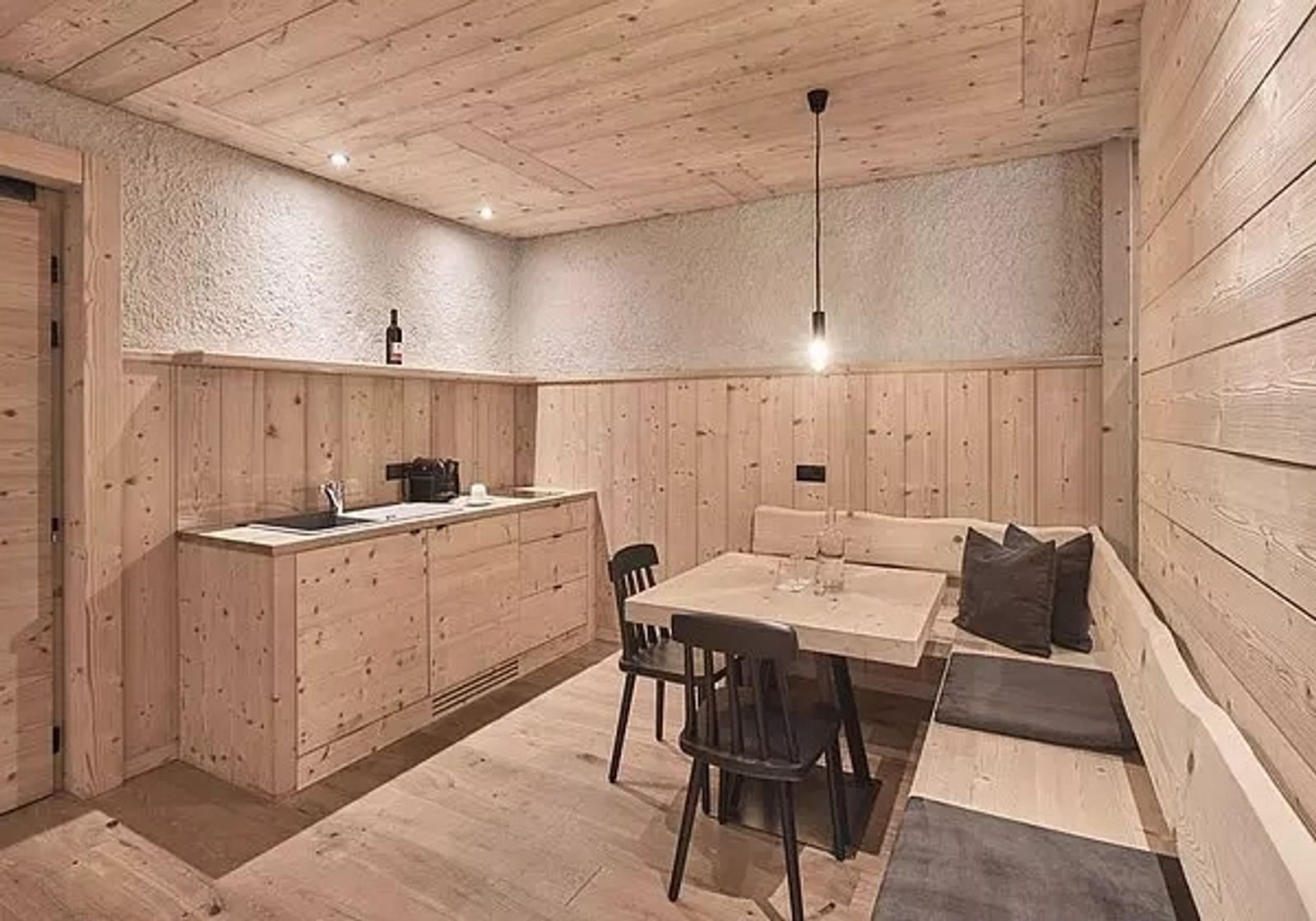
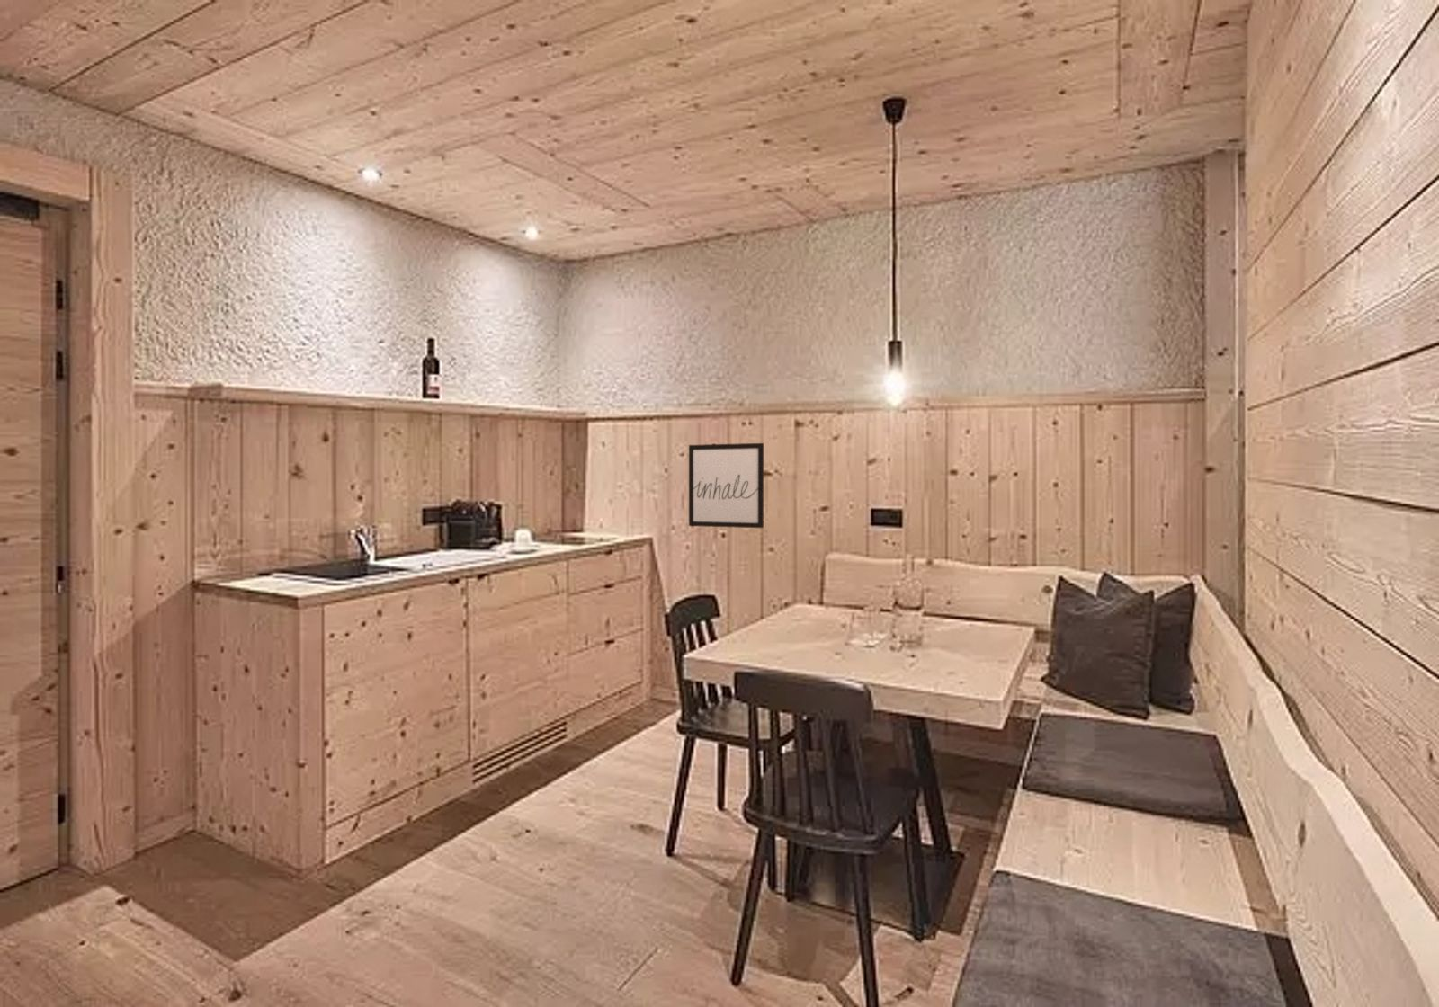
+ wall art (725, 485)
